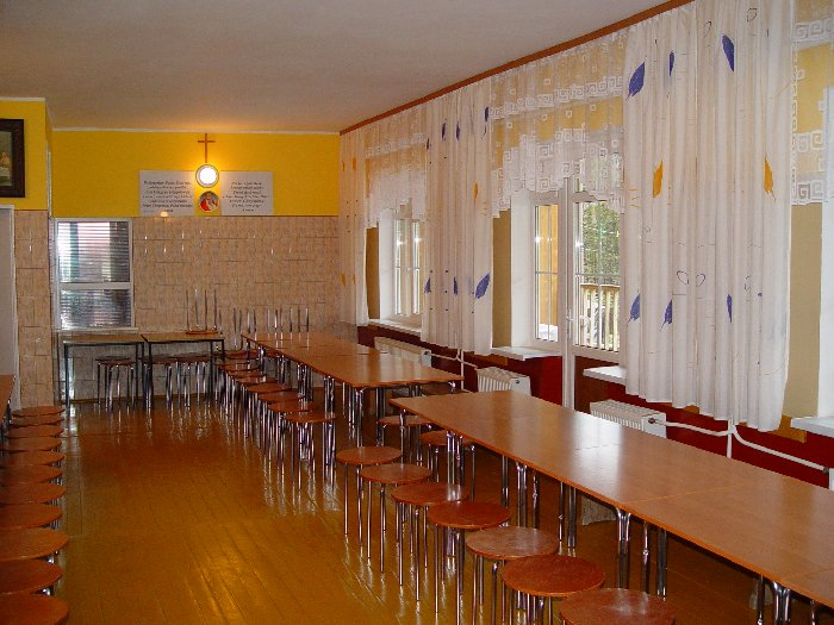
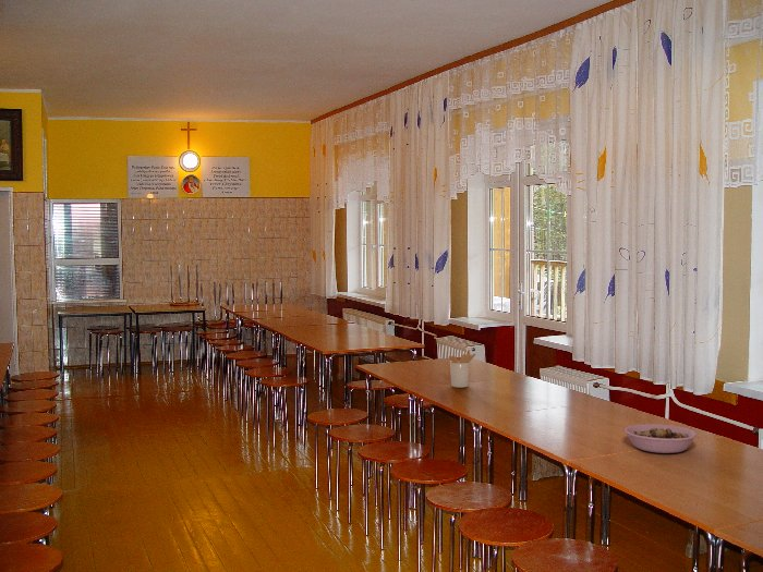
+ bowl (659, 437)
+ utensil holder (462, 368)
